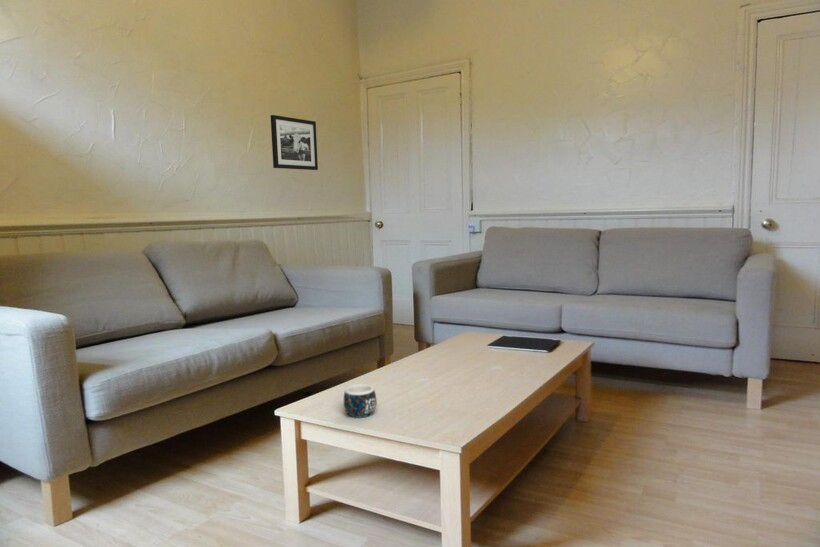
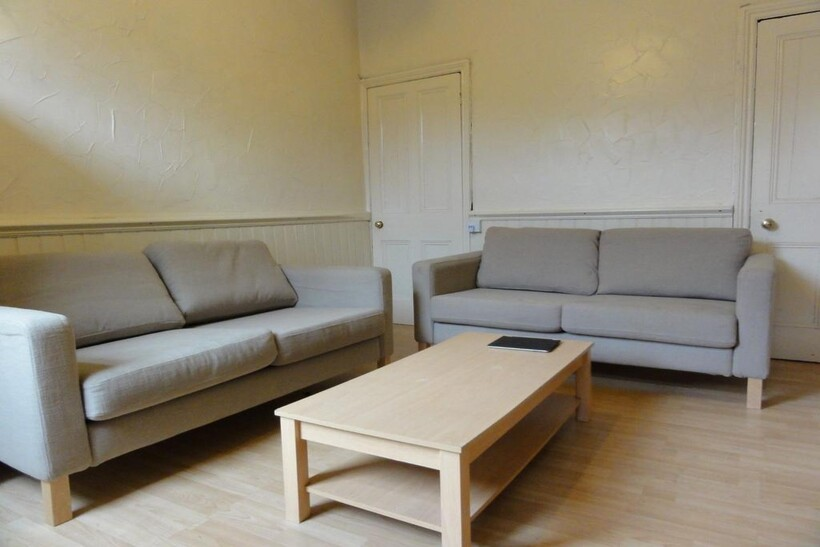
- picture frame (295, 143)
- mug (362, 399)
